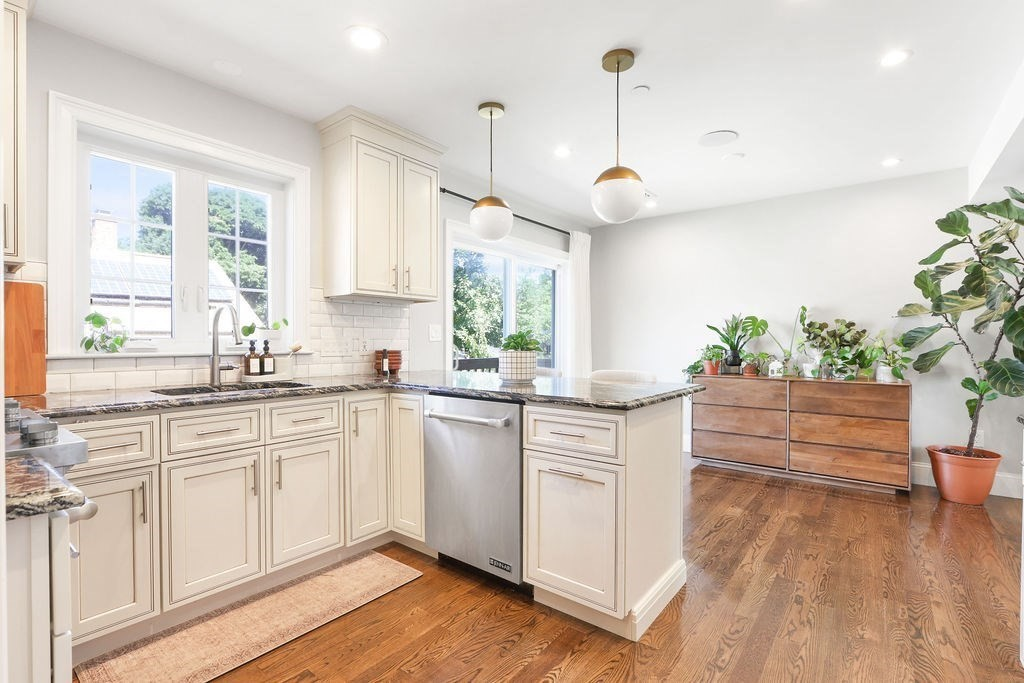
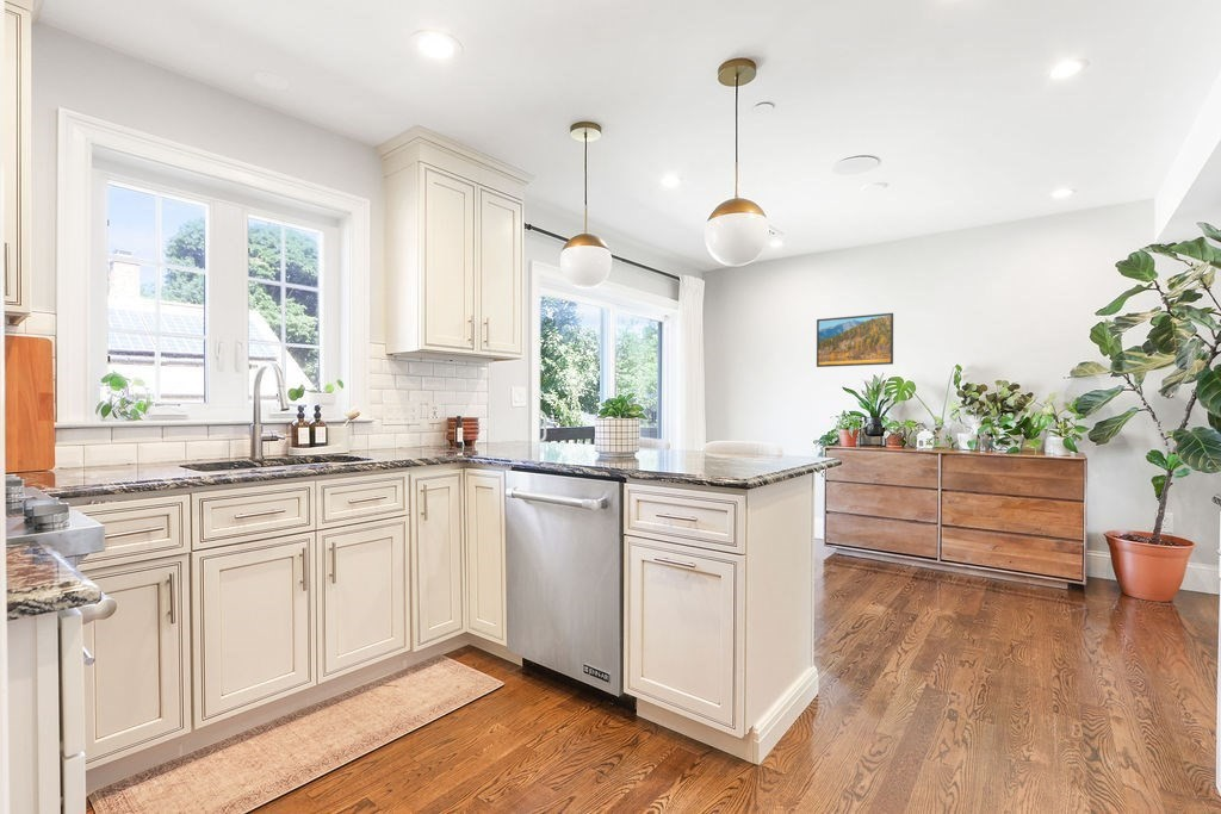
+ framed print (853, 341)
